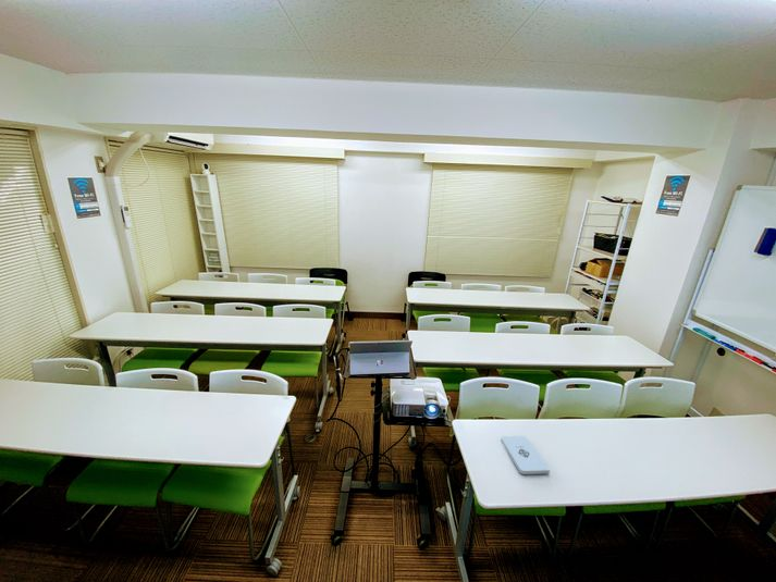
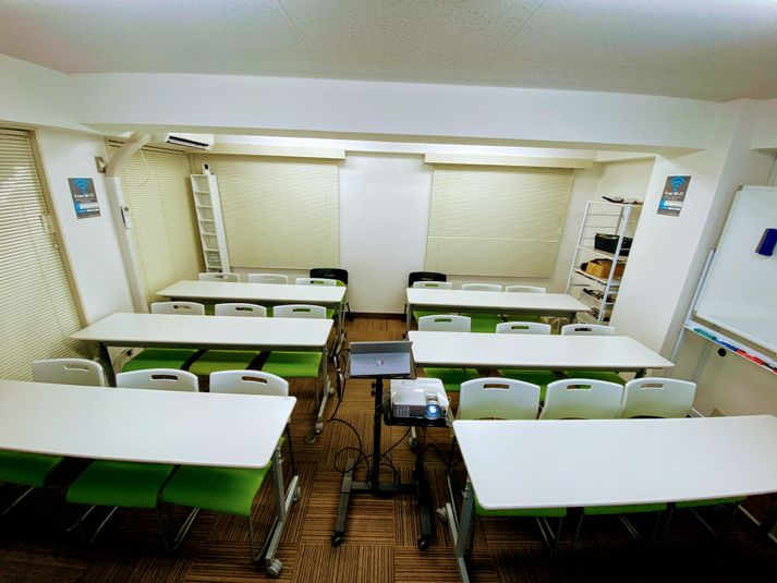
- notepad (522, 454)
